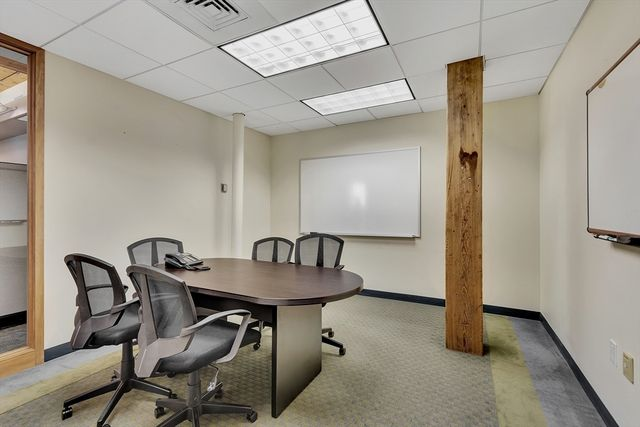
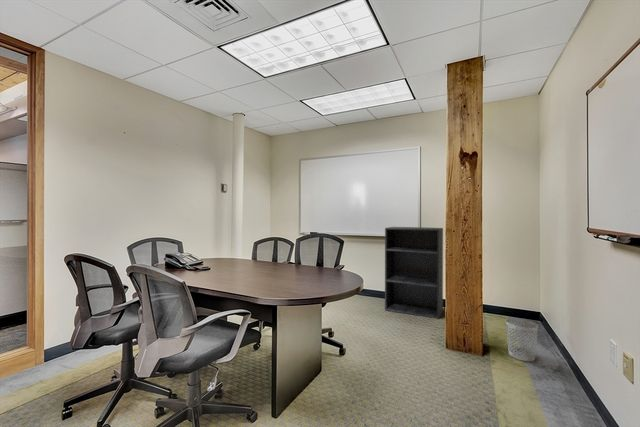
+ bookshelf (413, 268)
+ wastebasket (521, 339)
